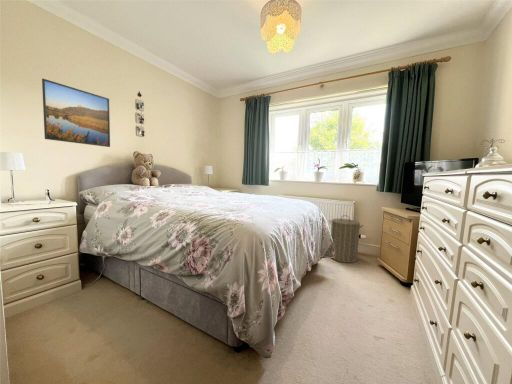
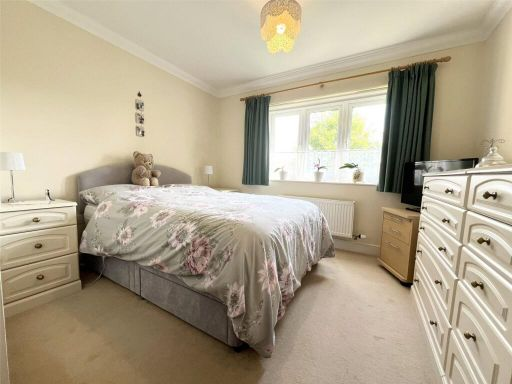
- laundry hamper (344, 236)
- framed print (80, 116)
